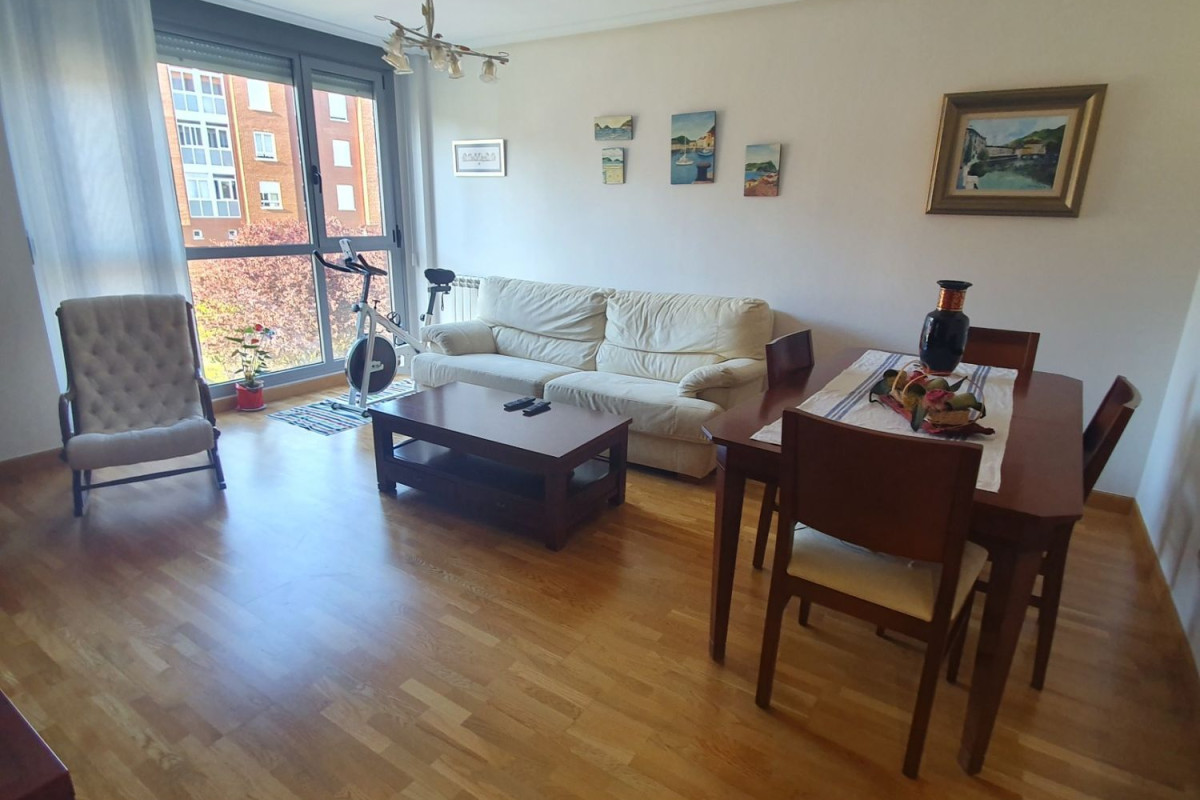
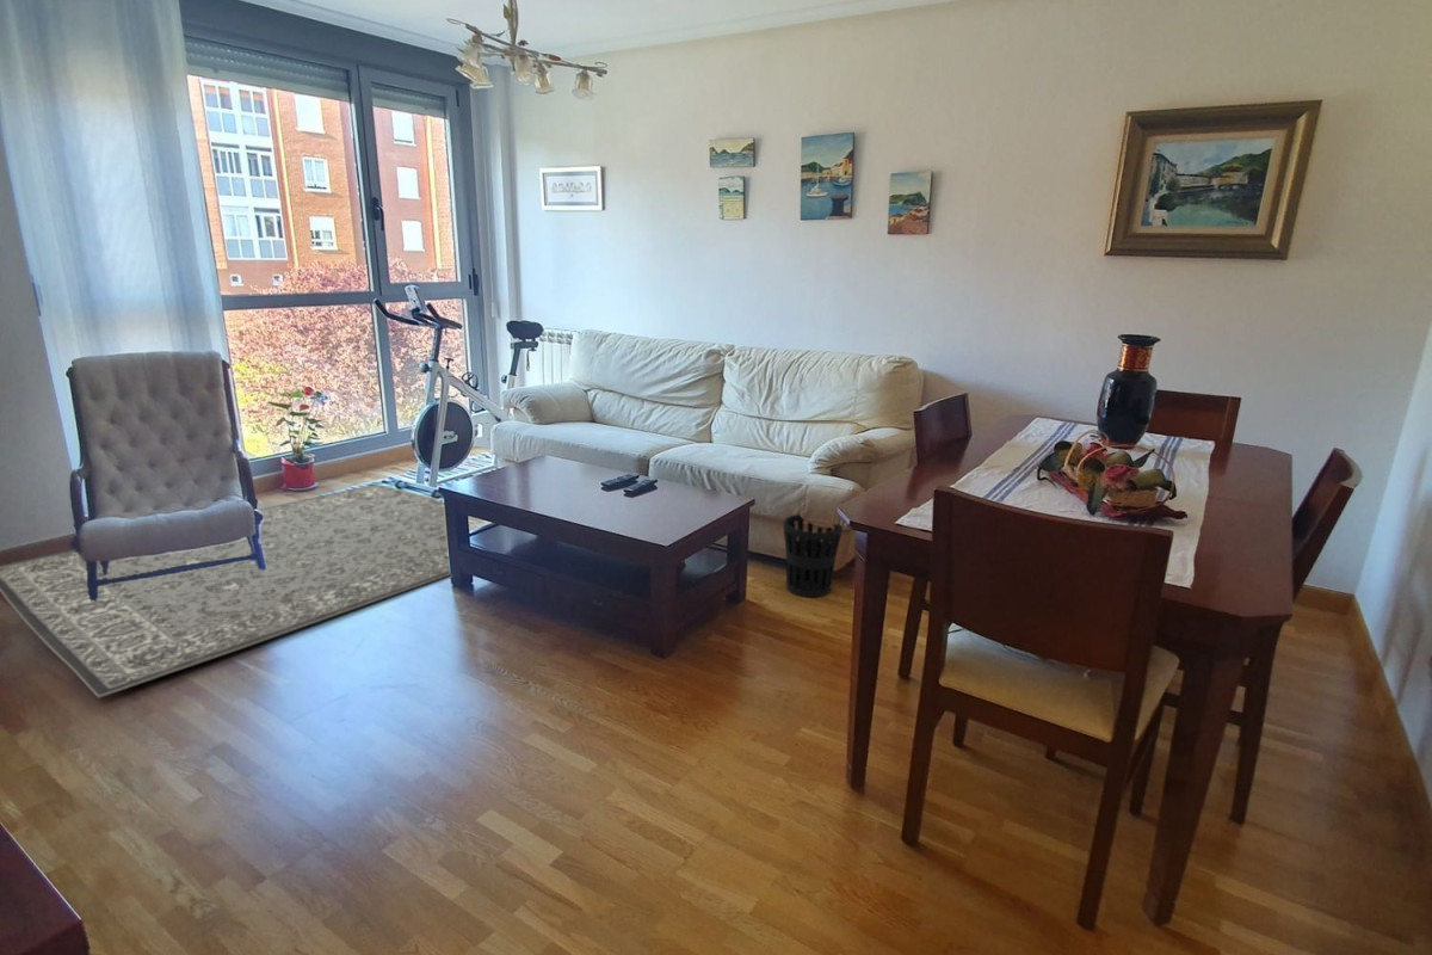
+ rug (353, 536)
+ wastebasket (810, 555)
